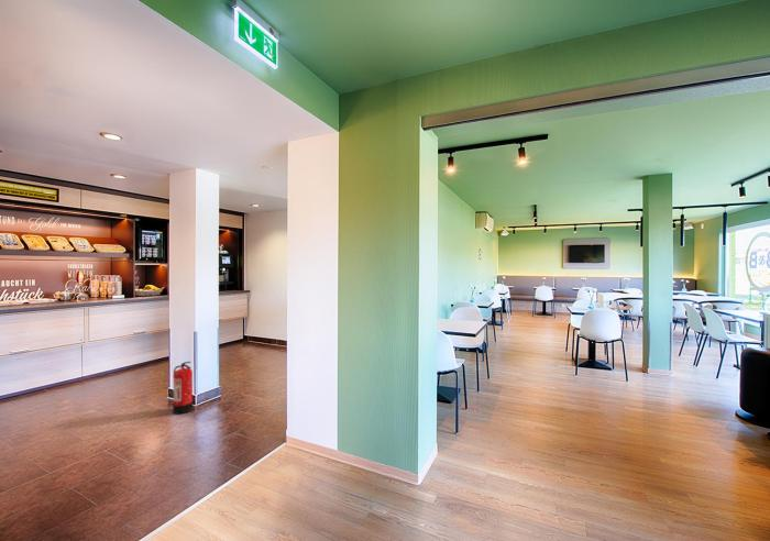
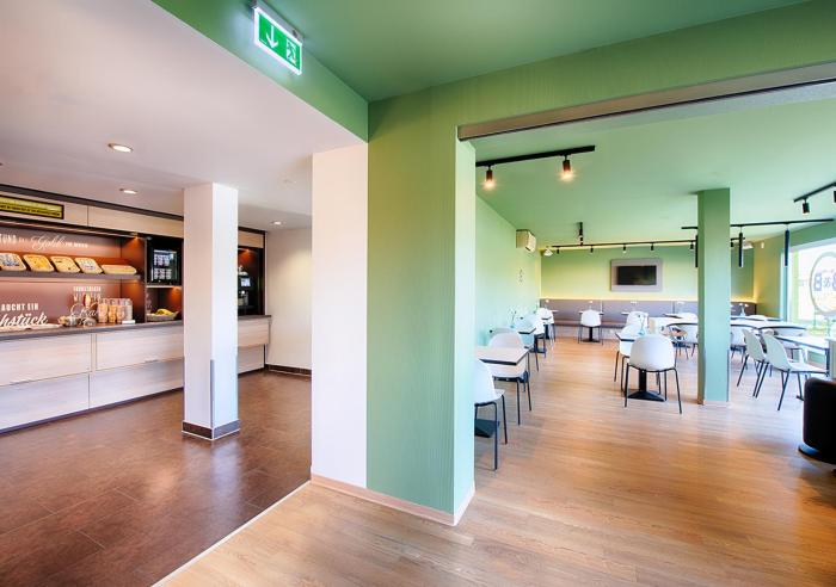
- fire extinguisher (182, 385)
